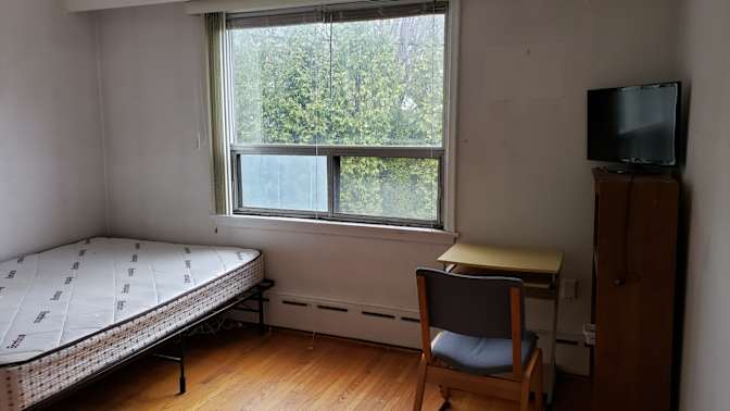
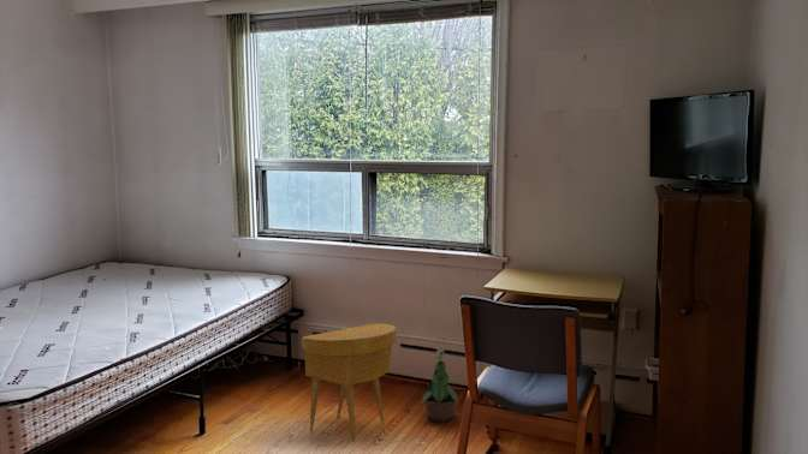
+ side table (349, 376)
+ potted plant (439, 384)
